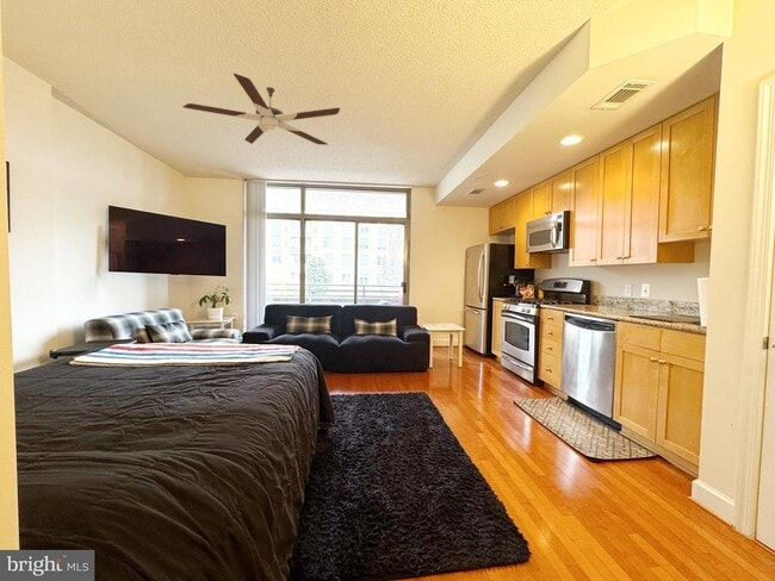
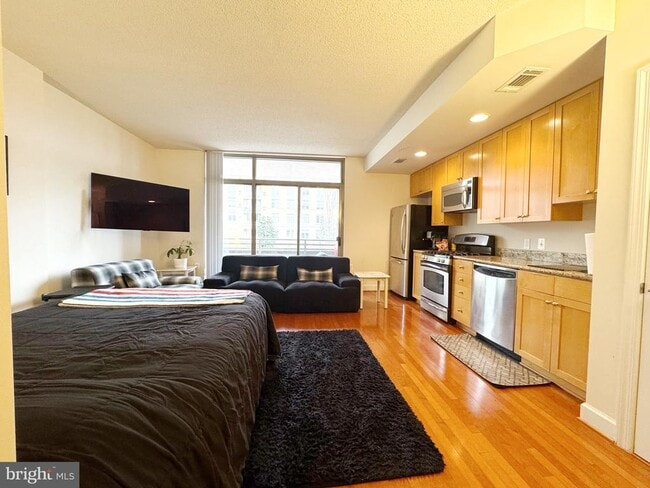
- ceiling fan (264, 107)
